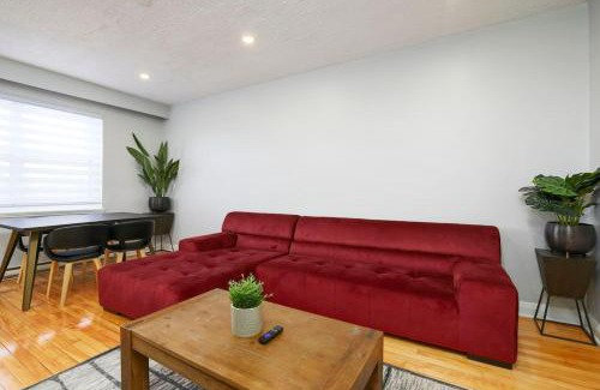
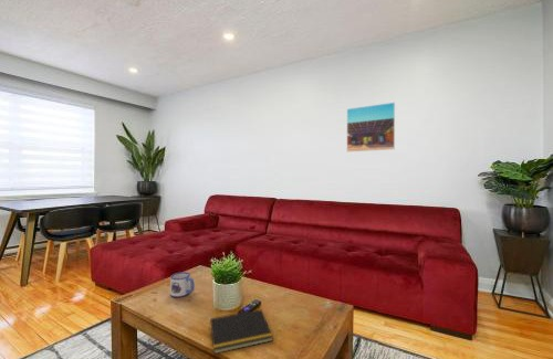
+ notepad (240, 329)
+ mug (182, 284)
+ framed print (369, 128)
